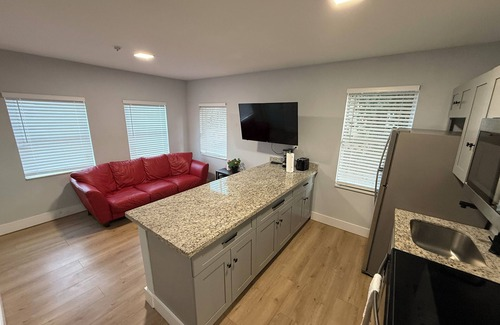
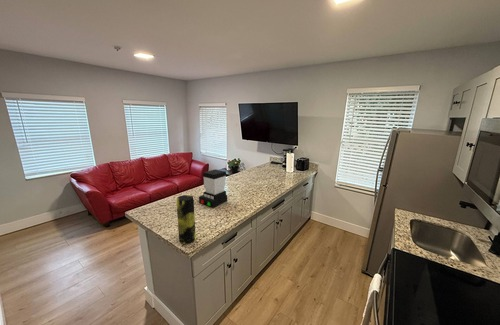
+ coffee maker (211, 186)
+ vase (186, 219)
